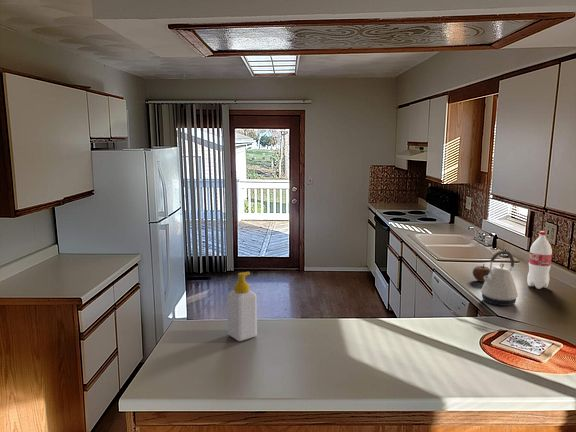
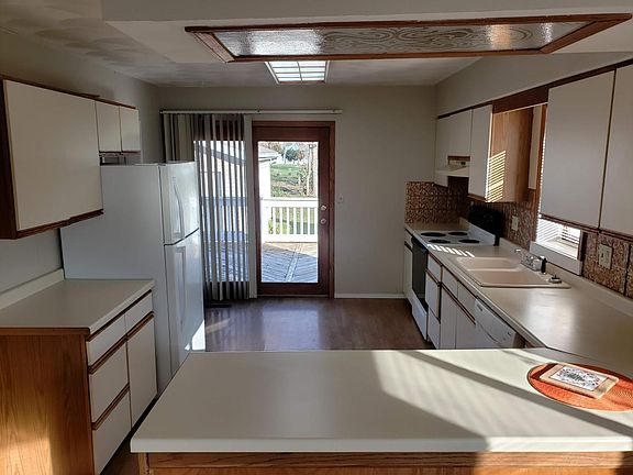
- kettle (499, 276)
- bottle (540, 259)
- soap bottle (242, 304)
- fruit (482, 272)
